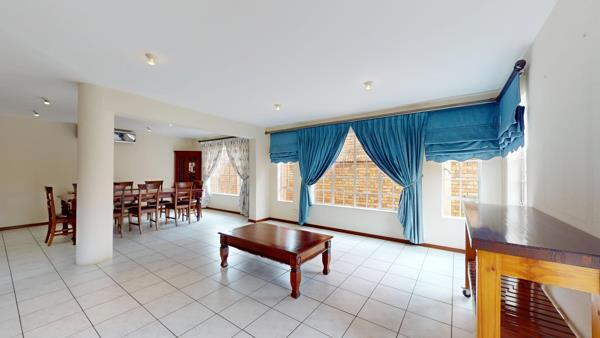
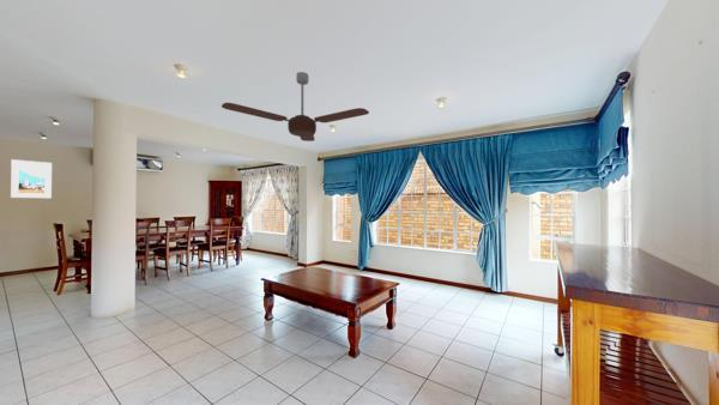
+ ceiling fan (301, 107)
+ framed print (31, 179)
